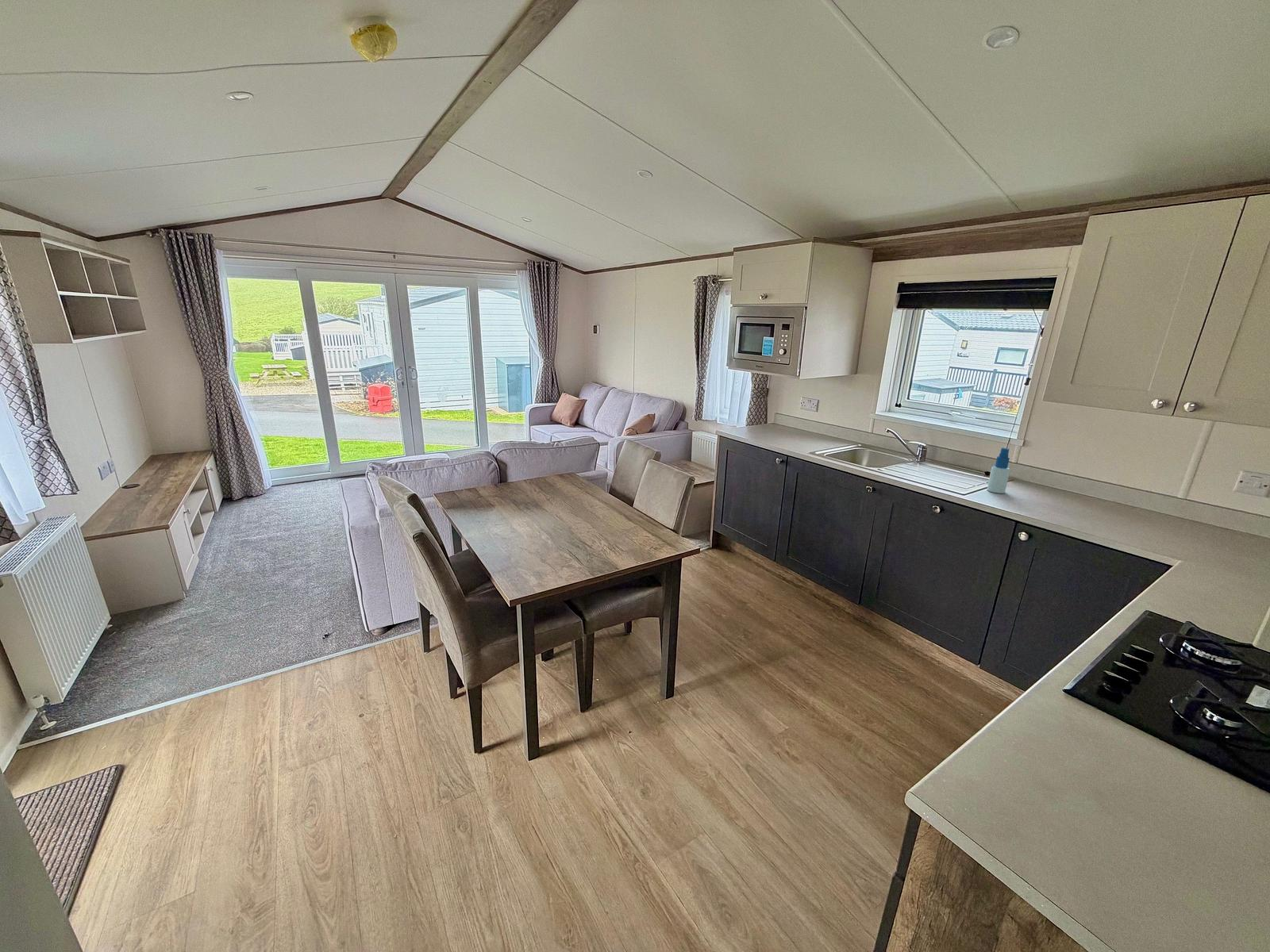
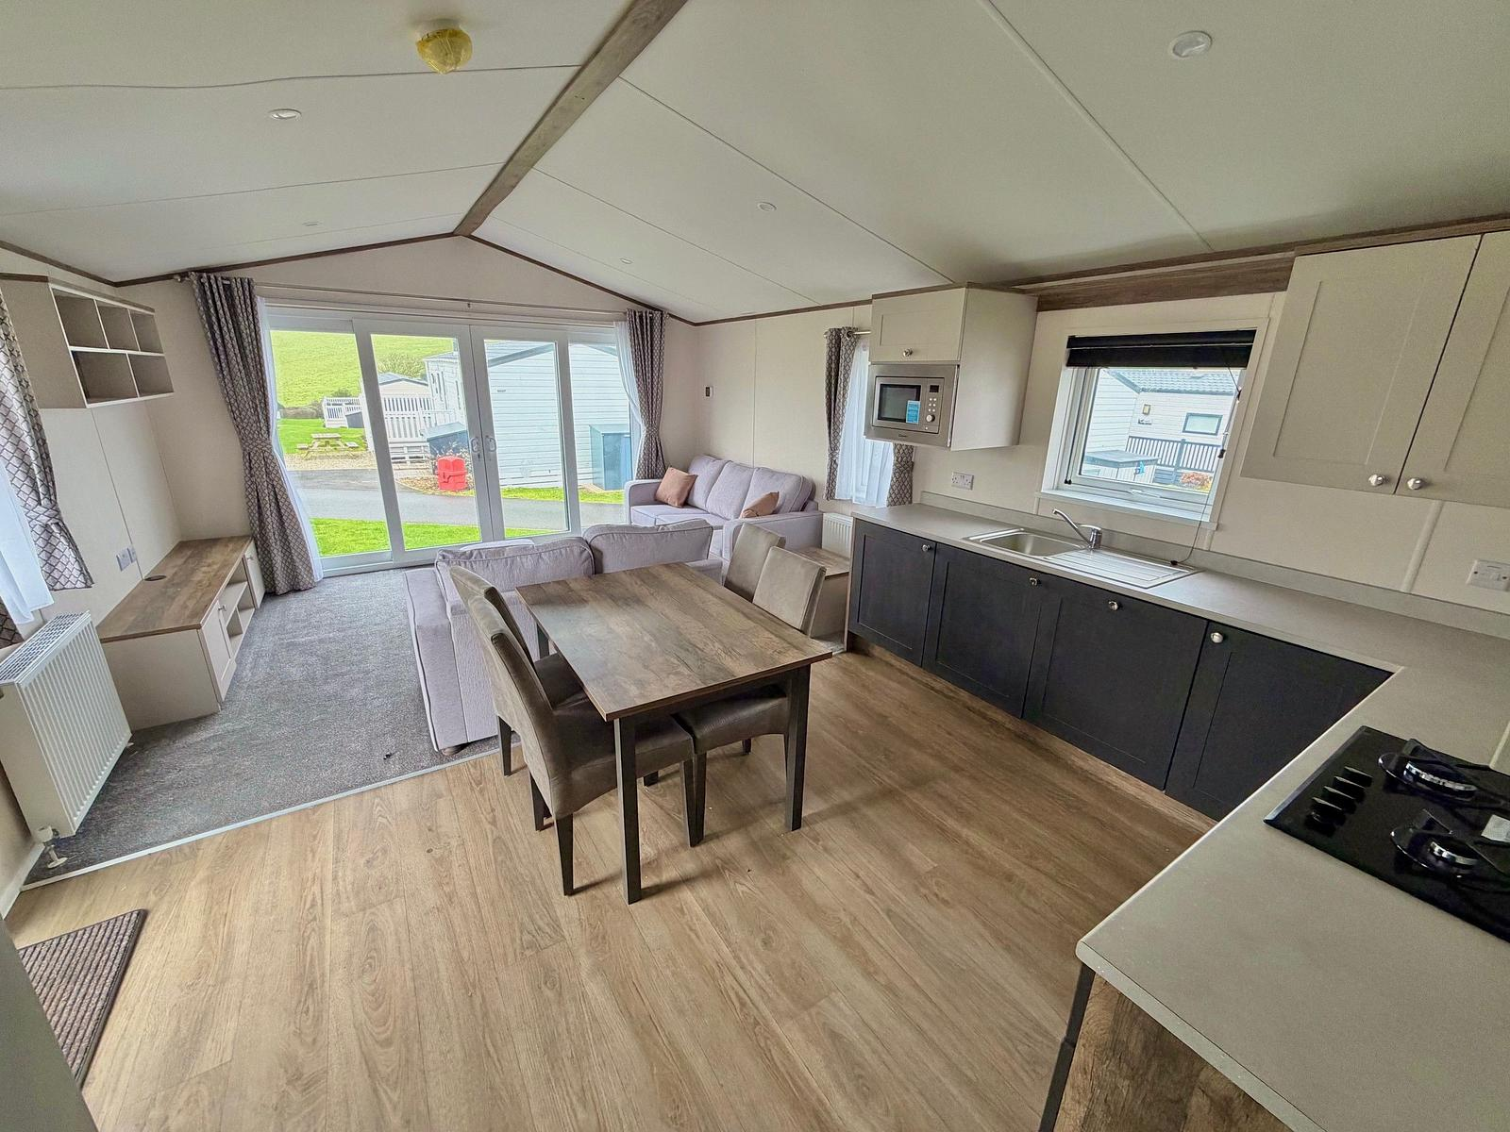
- spray bottle (1000, 470)
